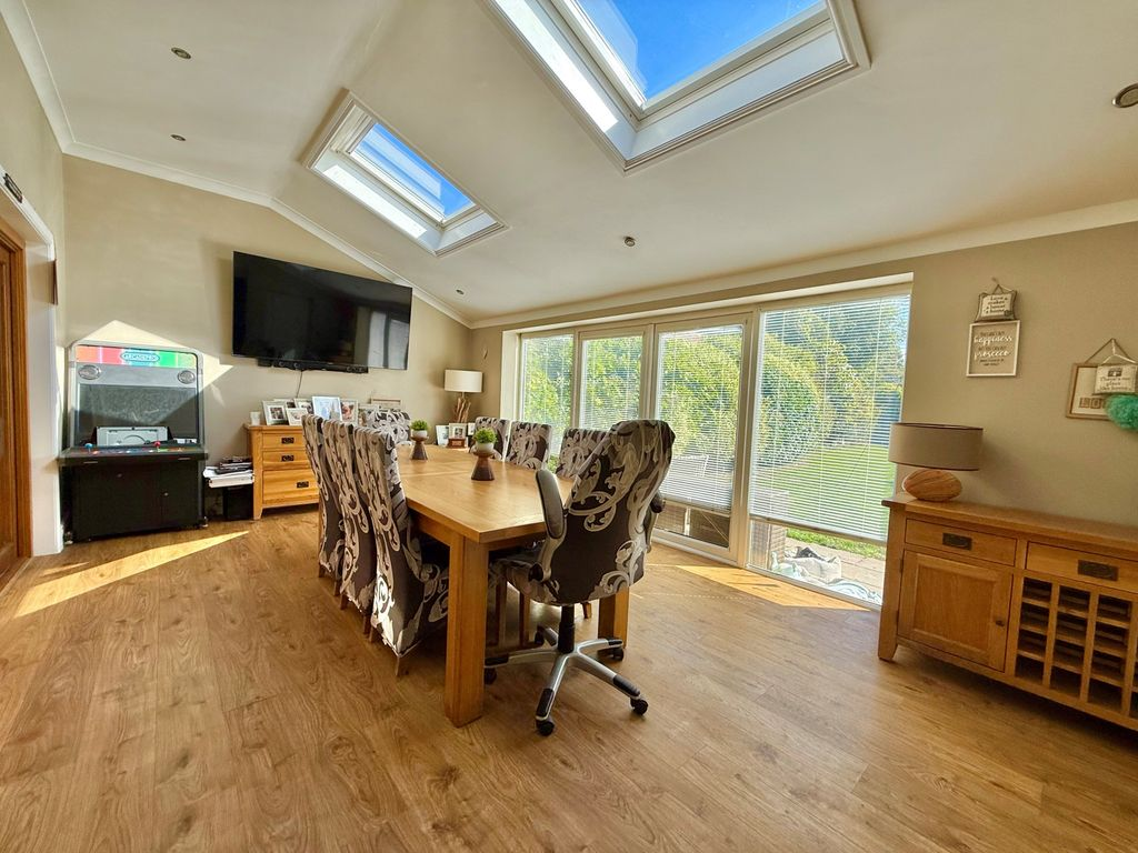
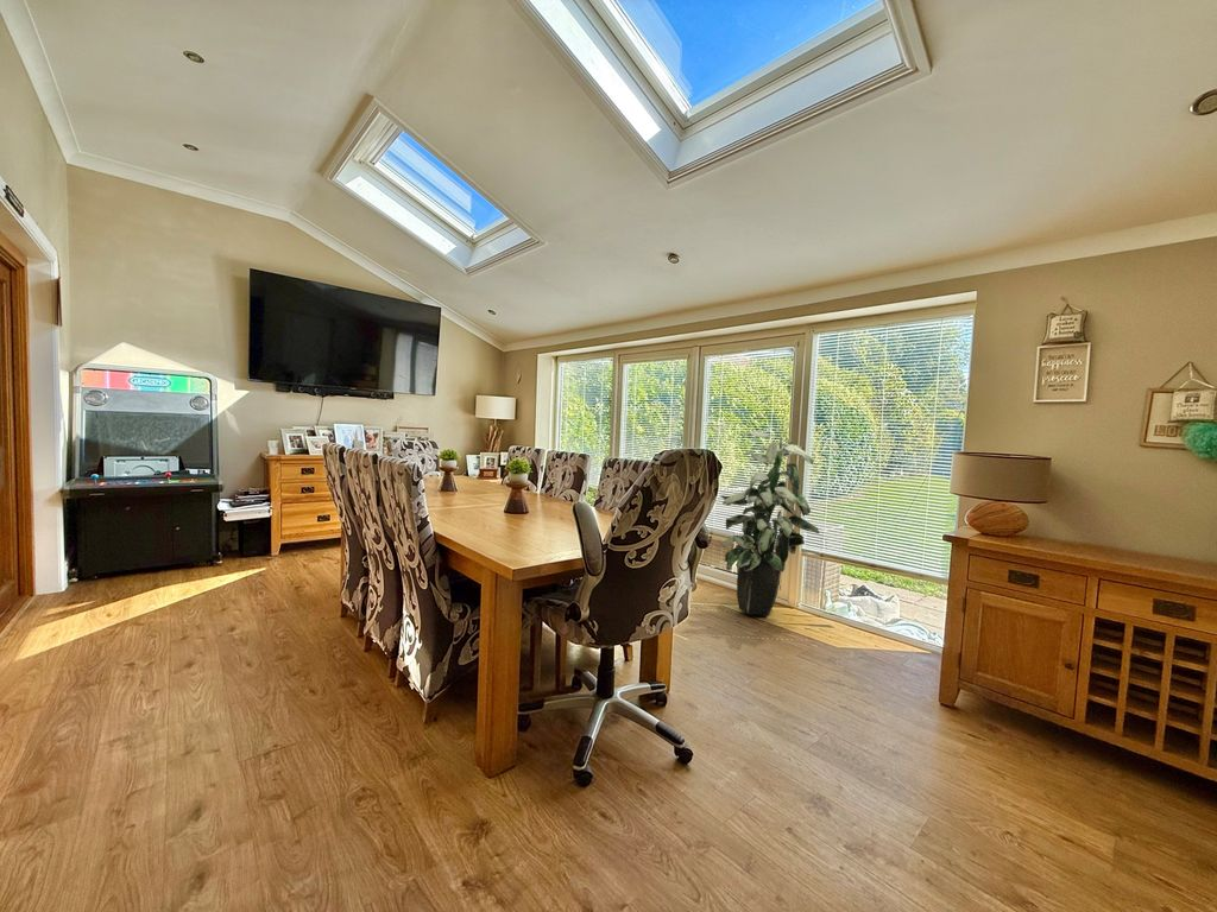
+ indoor plant (762, 521)
